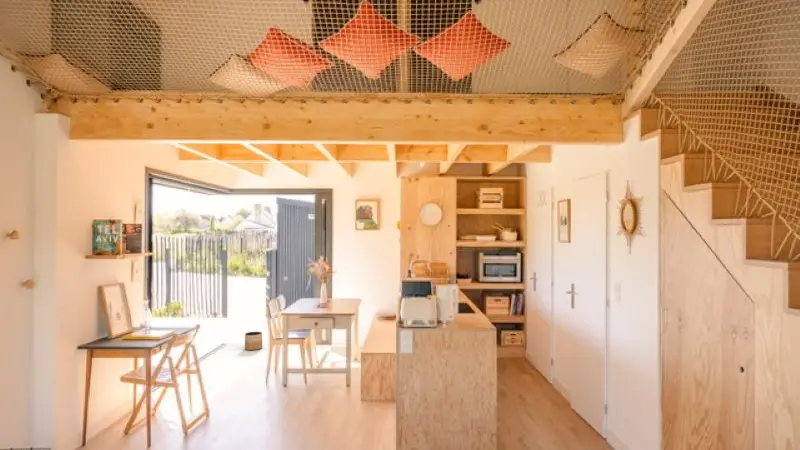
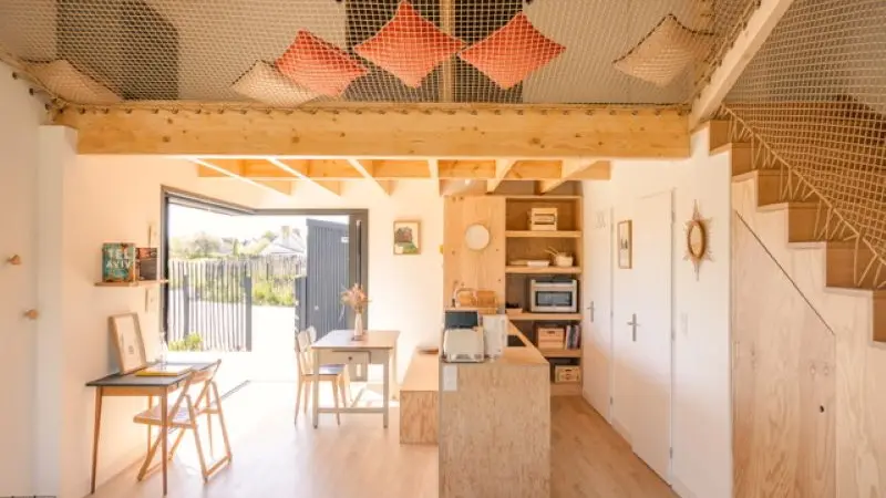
- planter (253, 341)
